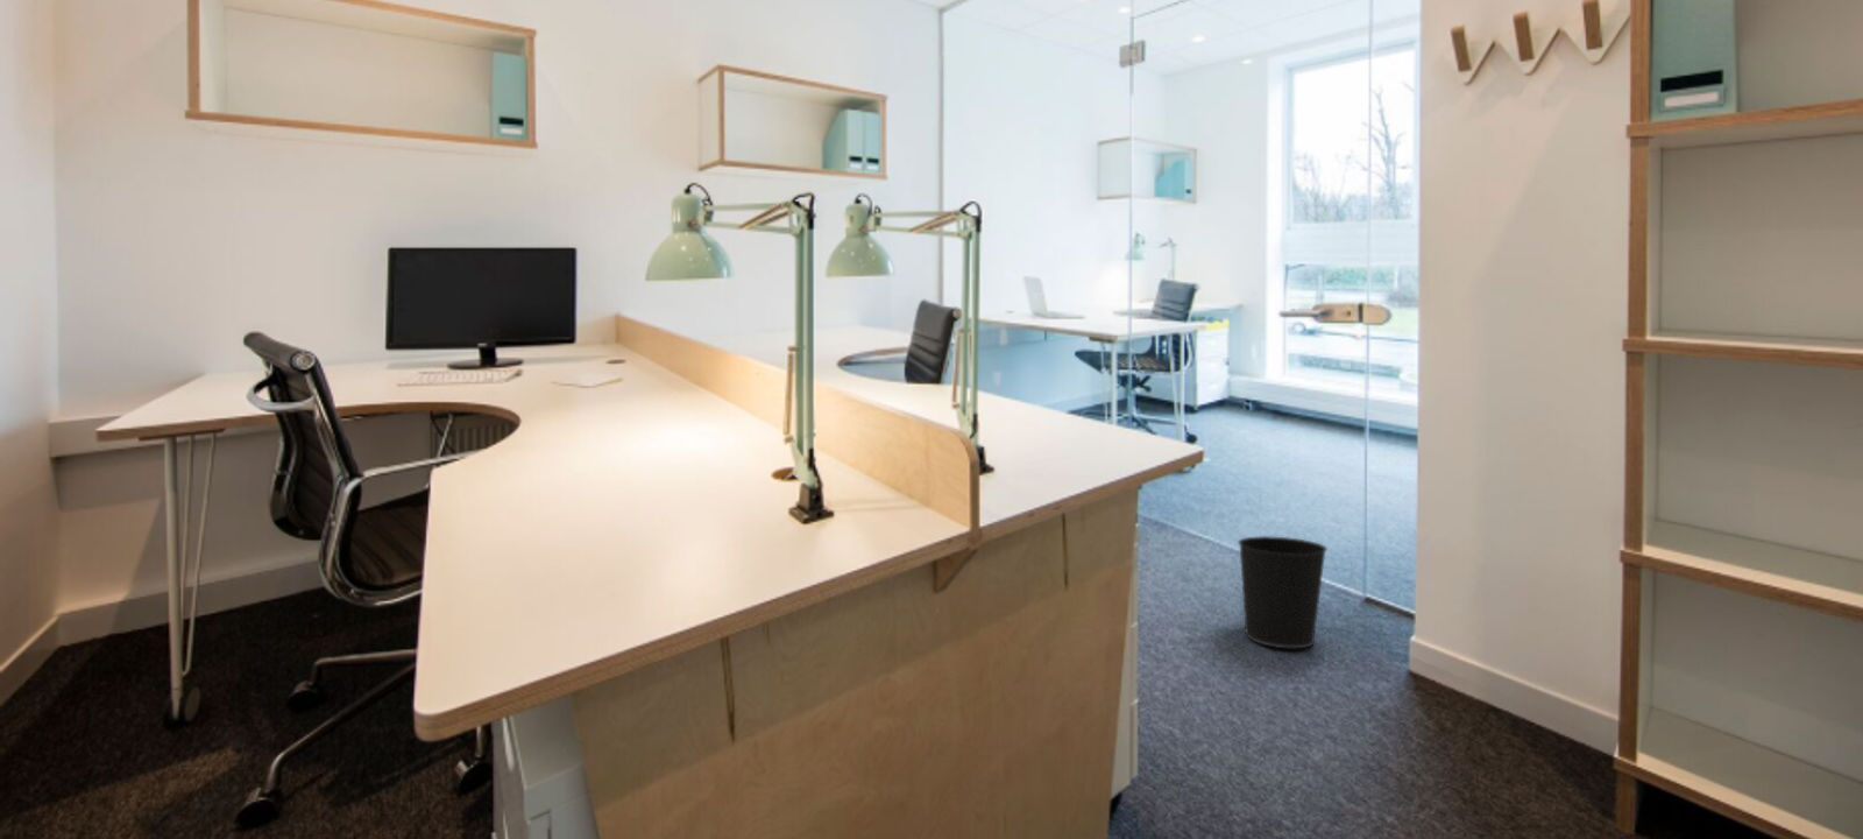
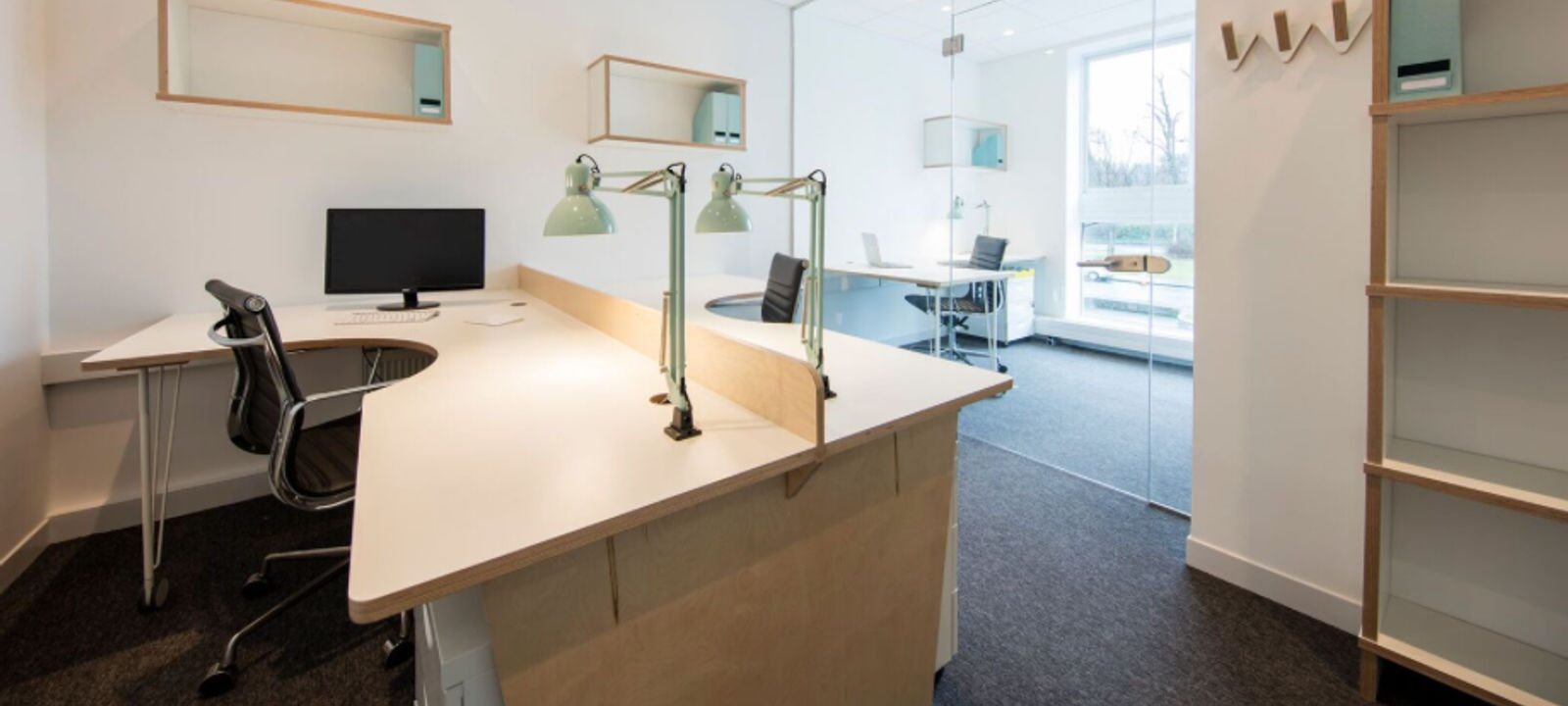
- wastebasket (1280, 591)
